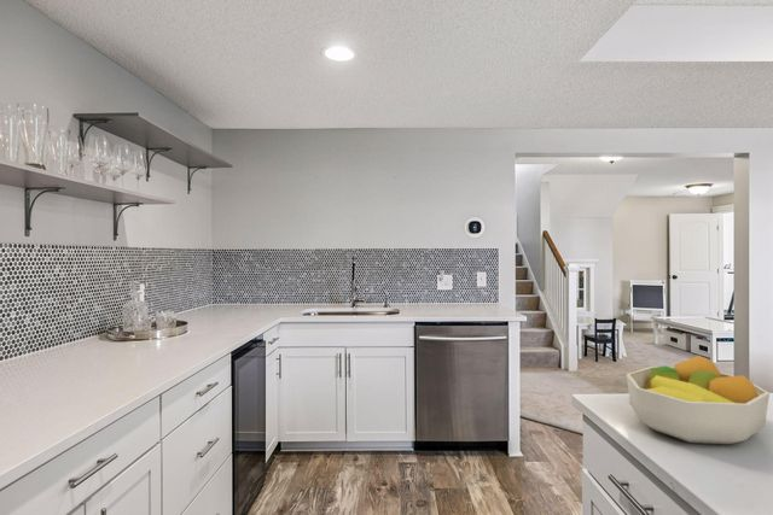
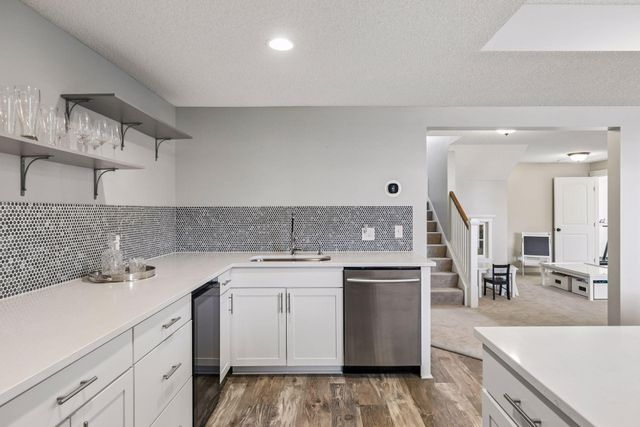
- fruit bowl (692, 393)
